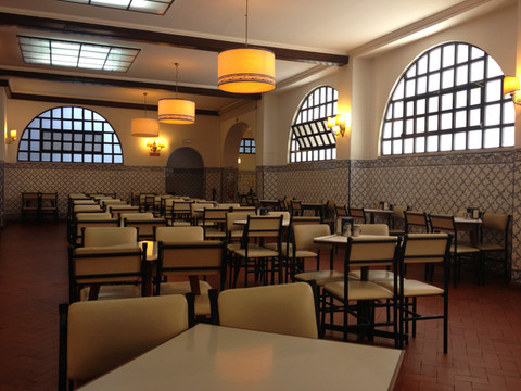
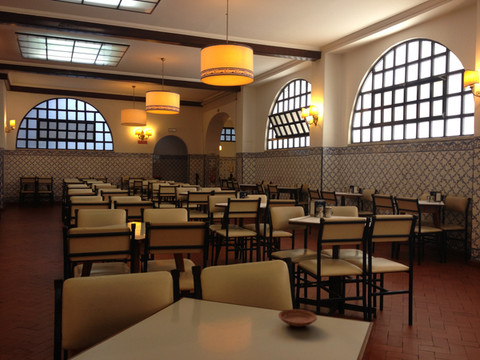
+ plate (297, 319)
